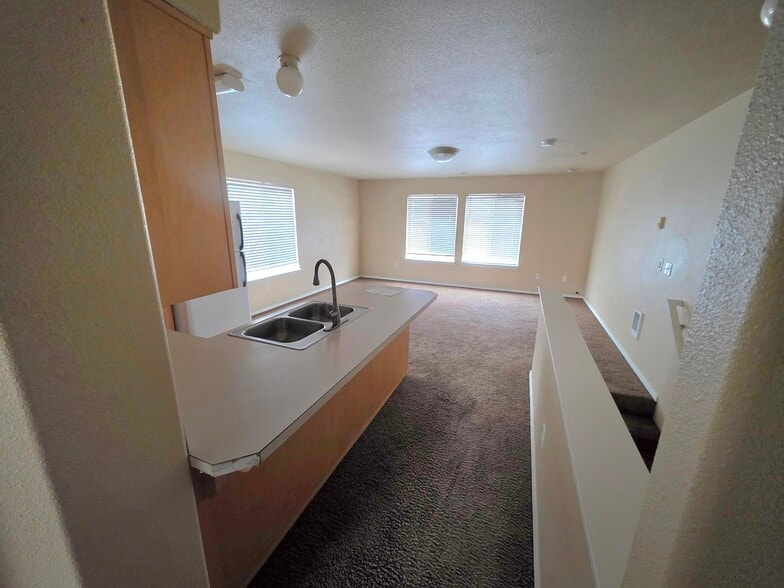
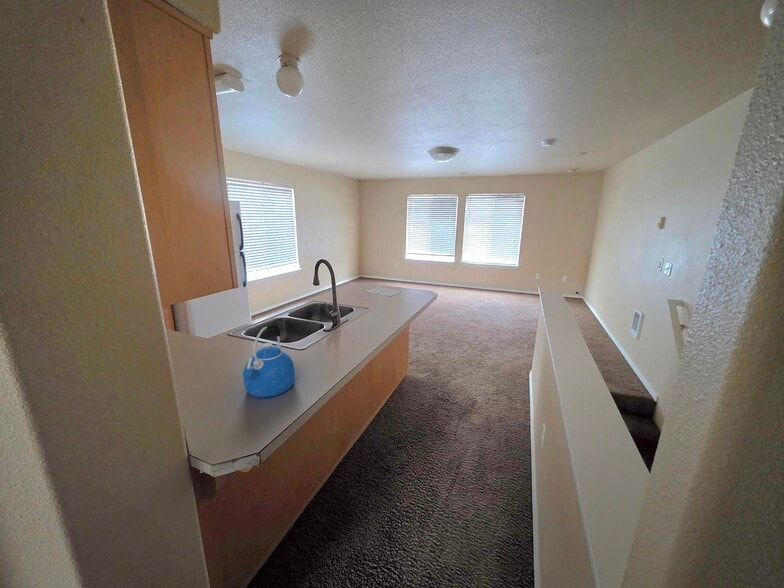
+ kettle (264, 359)
